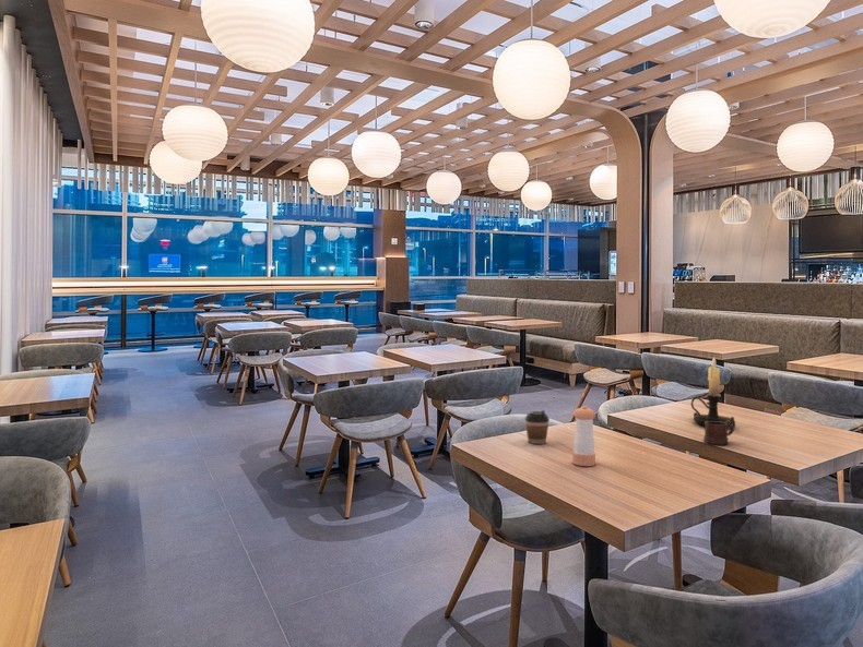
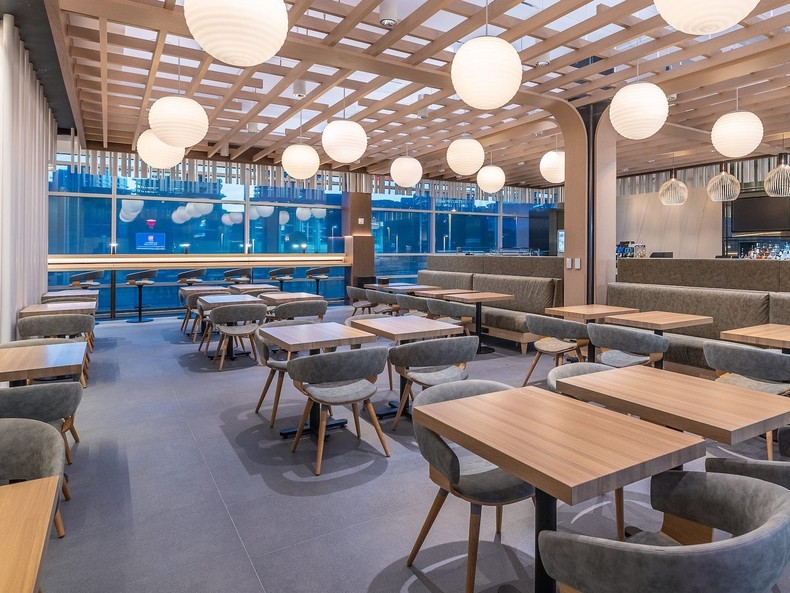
- candle holder (709, 388)
- pepper shaker (583, 434)
- mug (720, 429)
- coffee cup (536, 426)
